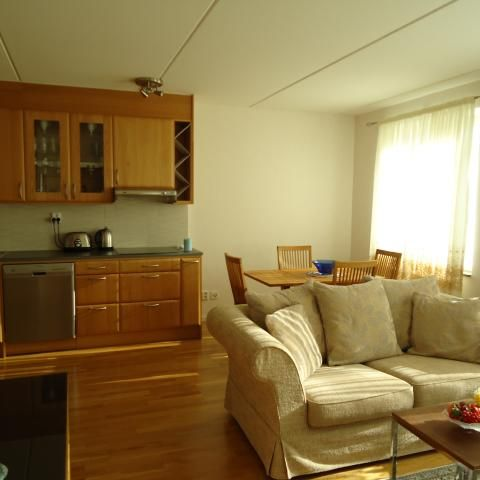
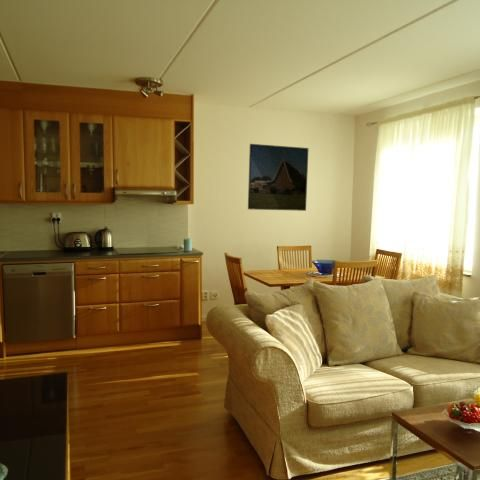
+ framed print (278, 178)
